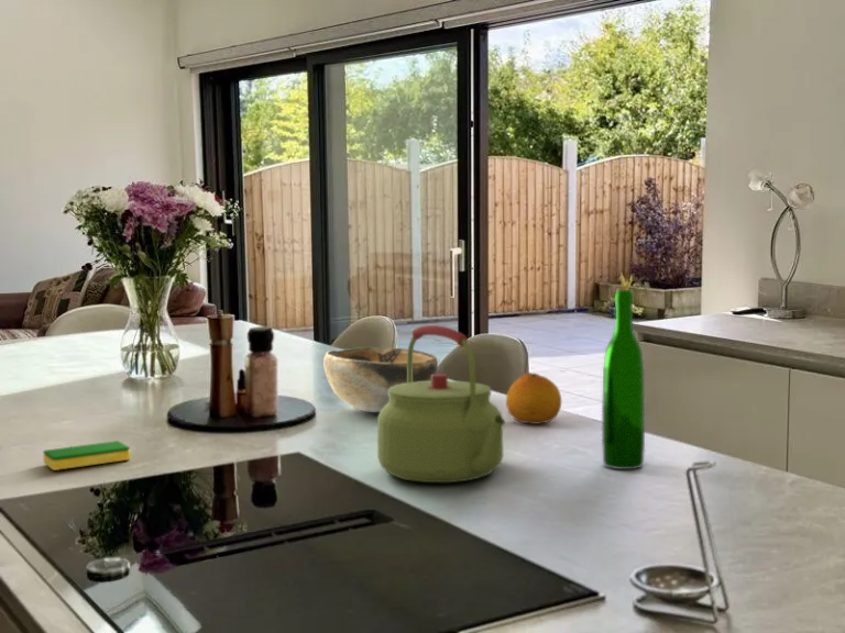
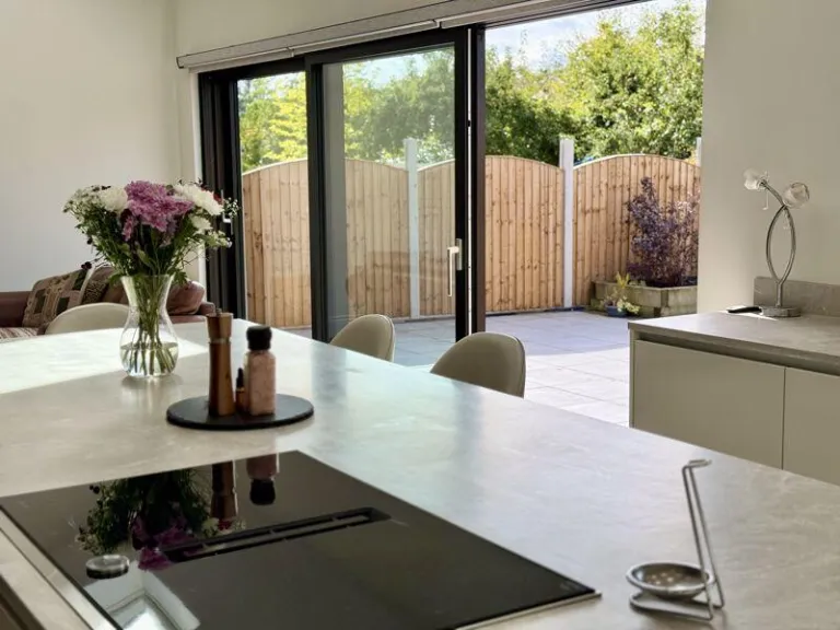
- decorative bowl (382, 380)
- wine bottle (623, 378)
- kettle (450, 401)
- fruit (533, 397)
- dish sponge (87, 455)
